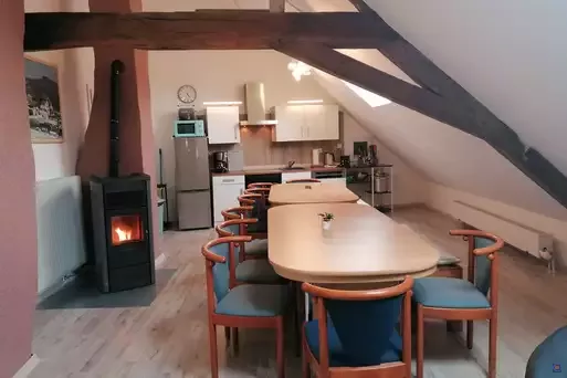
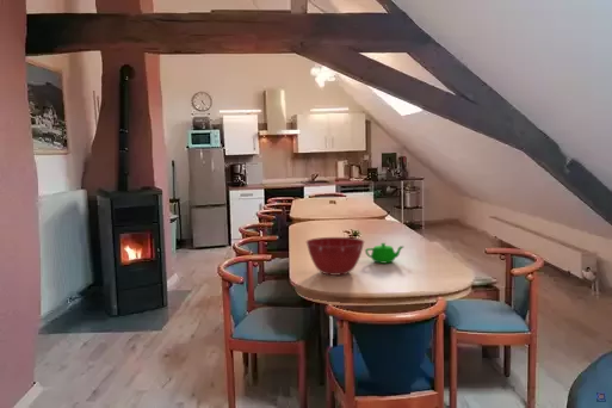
+ teapot (384, 252)
+ mixing bowl (335, 256)
